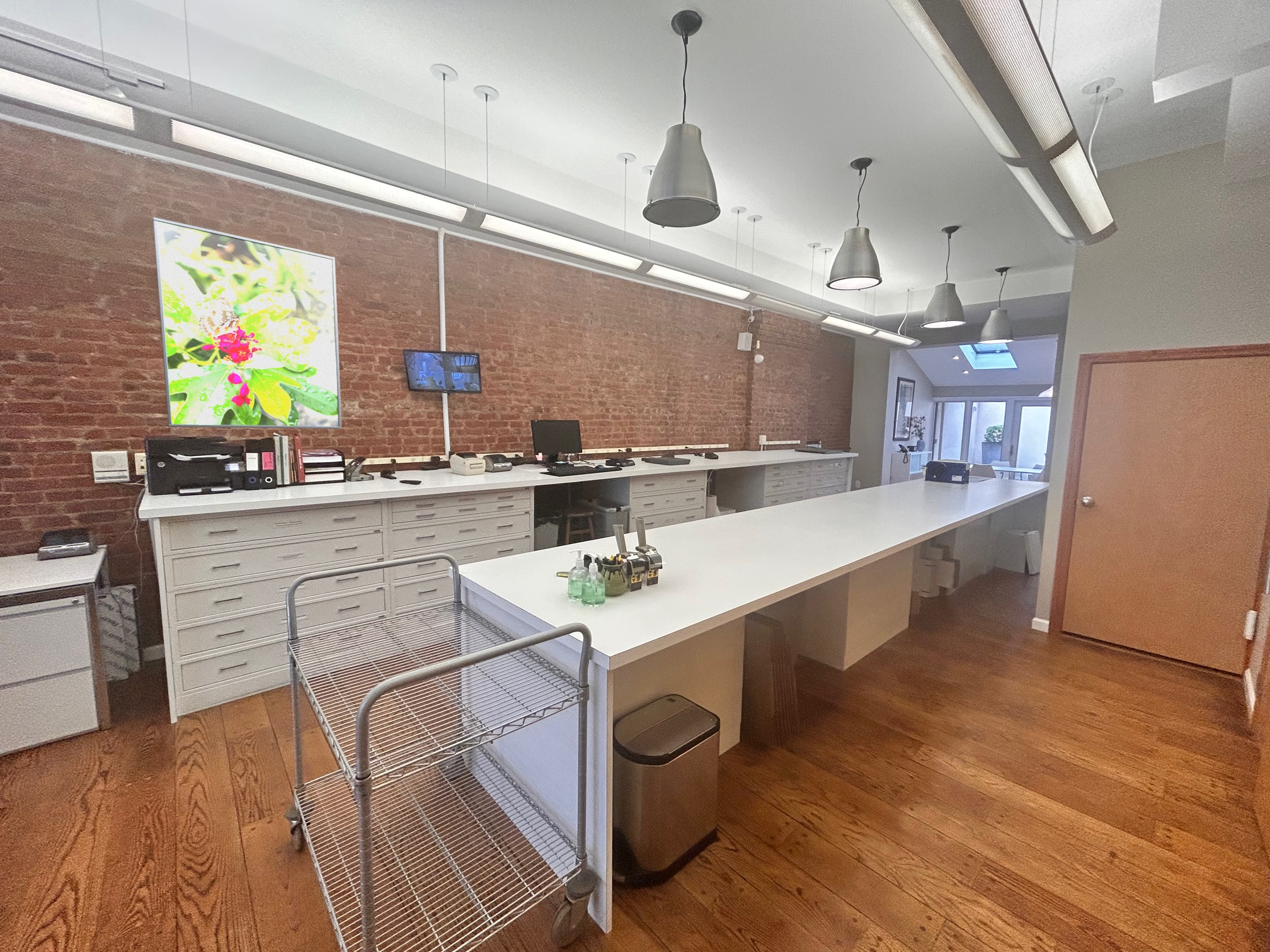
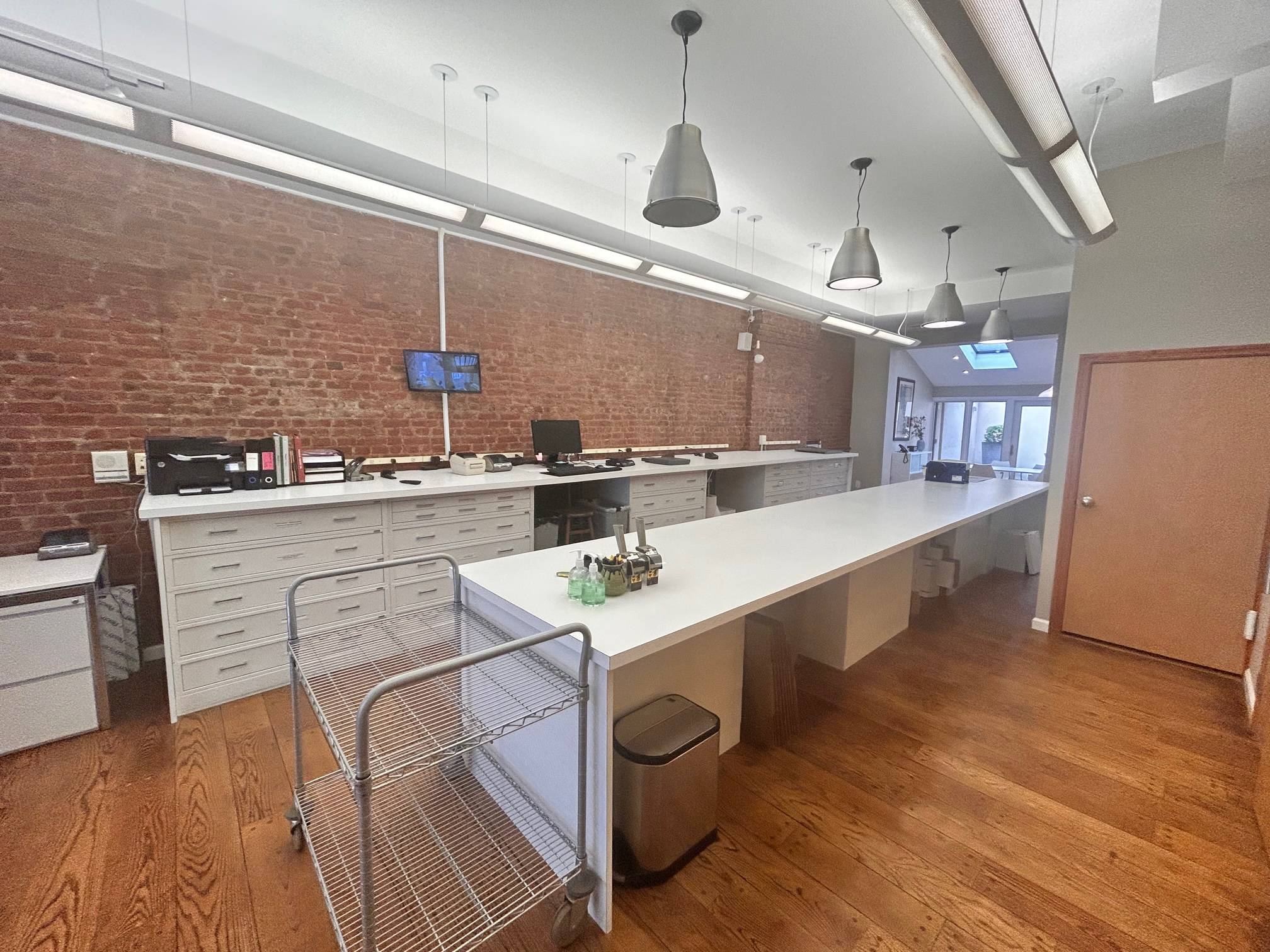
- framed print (258, 335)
